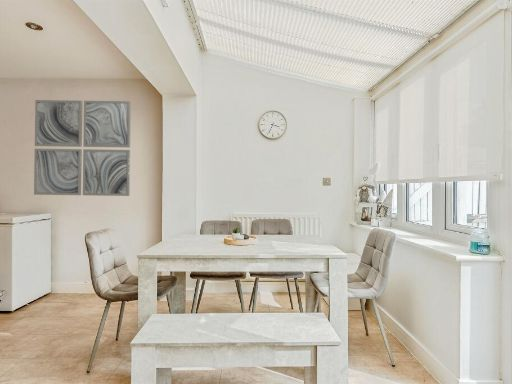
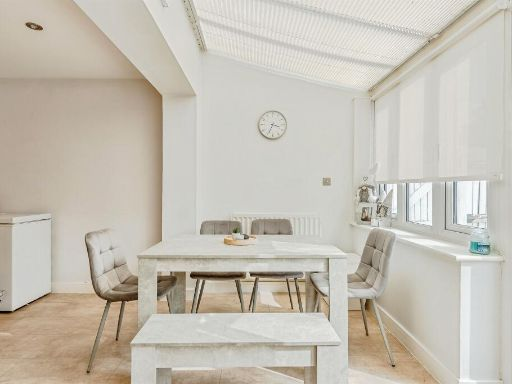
- wall art (83, 149)
